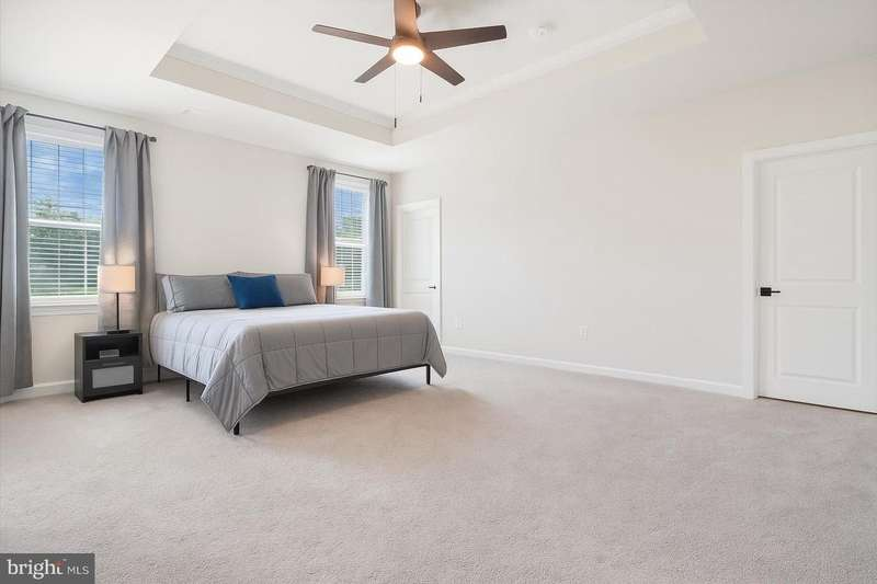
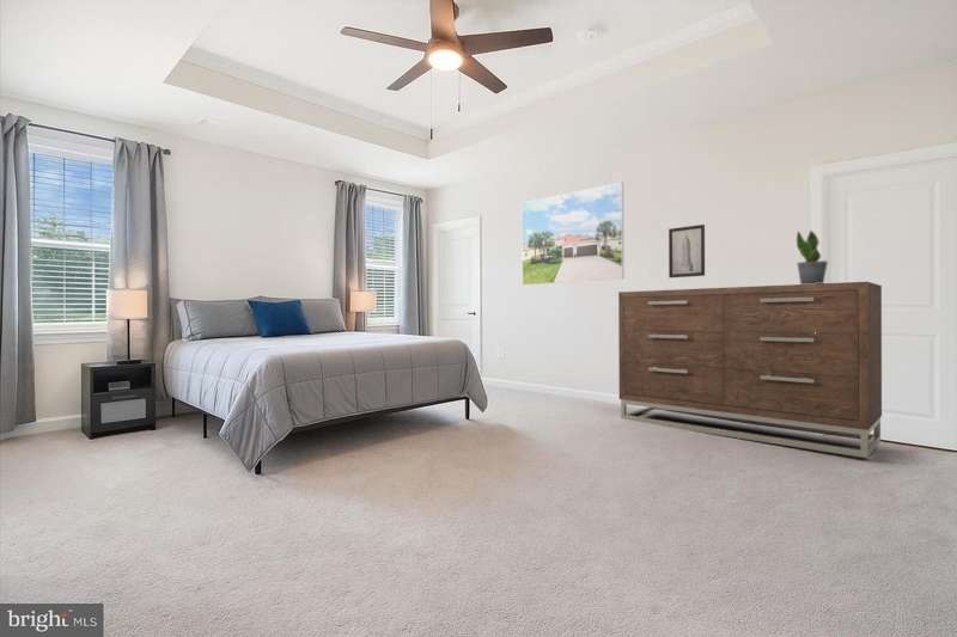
+ wall art (685, 251)
+ dresser (736, 359)
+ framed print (568, 238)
+ potted plant (811, 256)
